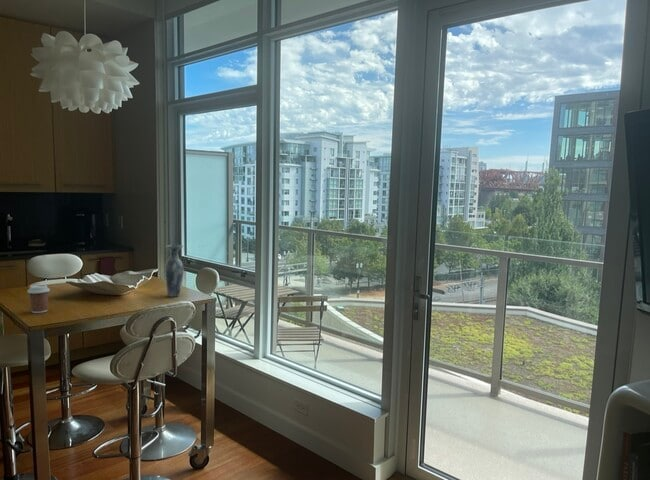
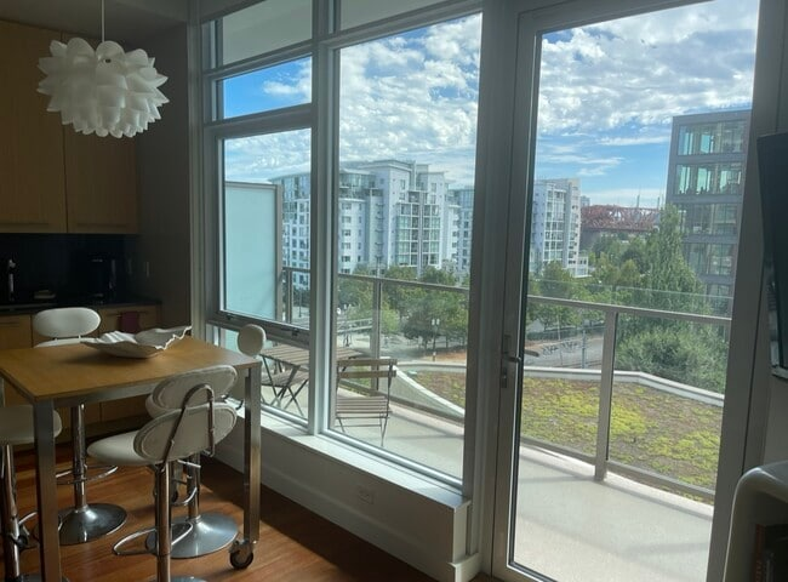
- coffee cup (39, 298)
- vase (174, 270)
